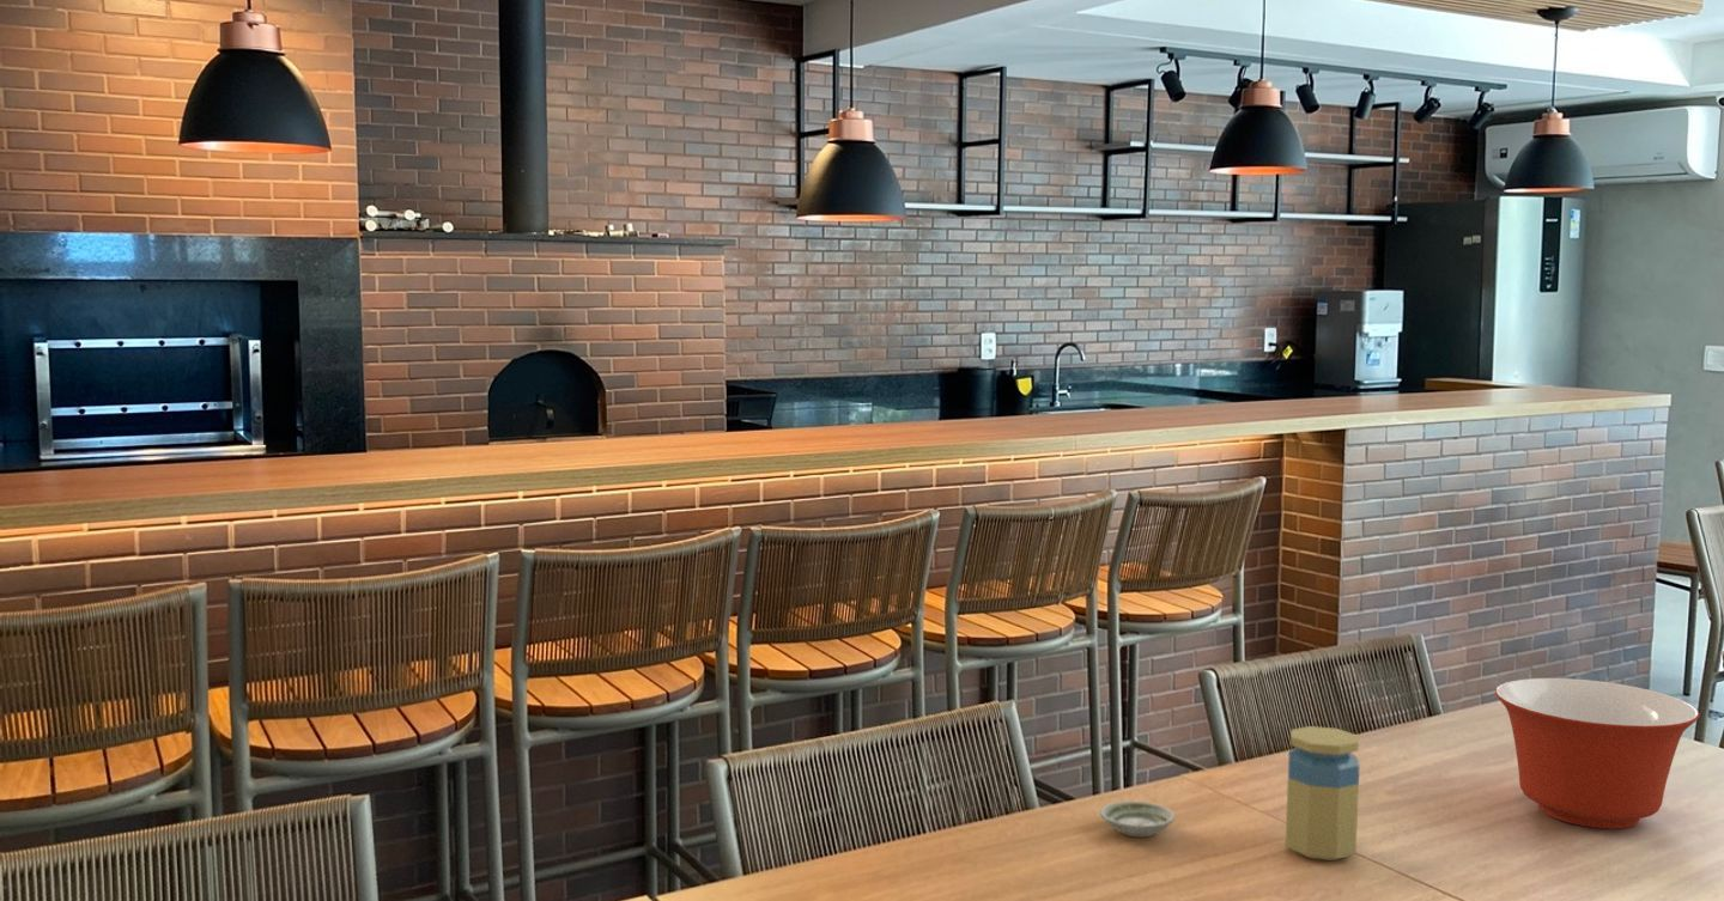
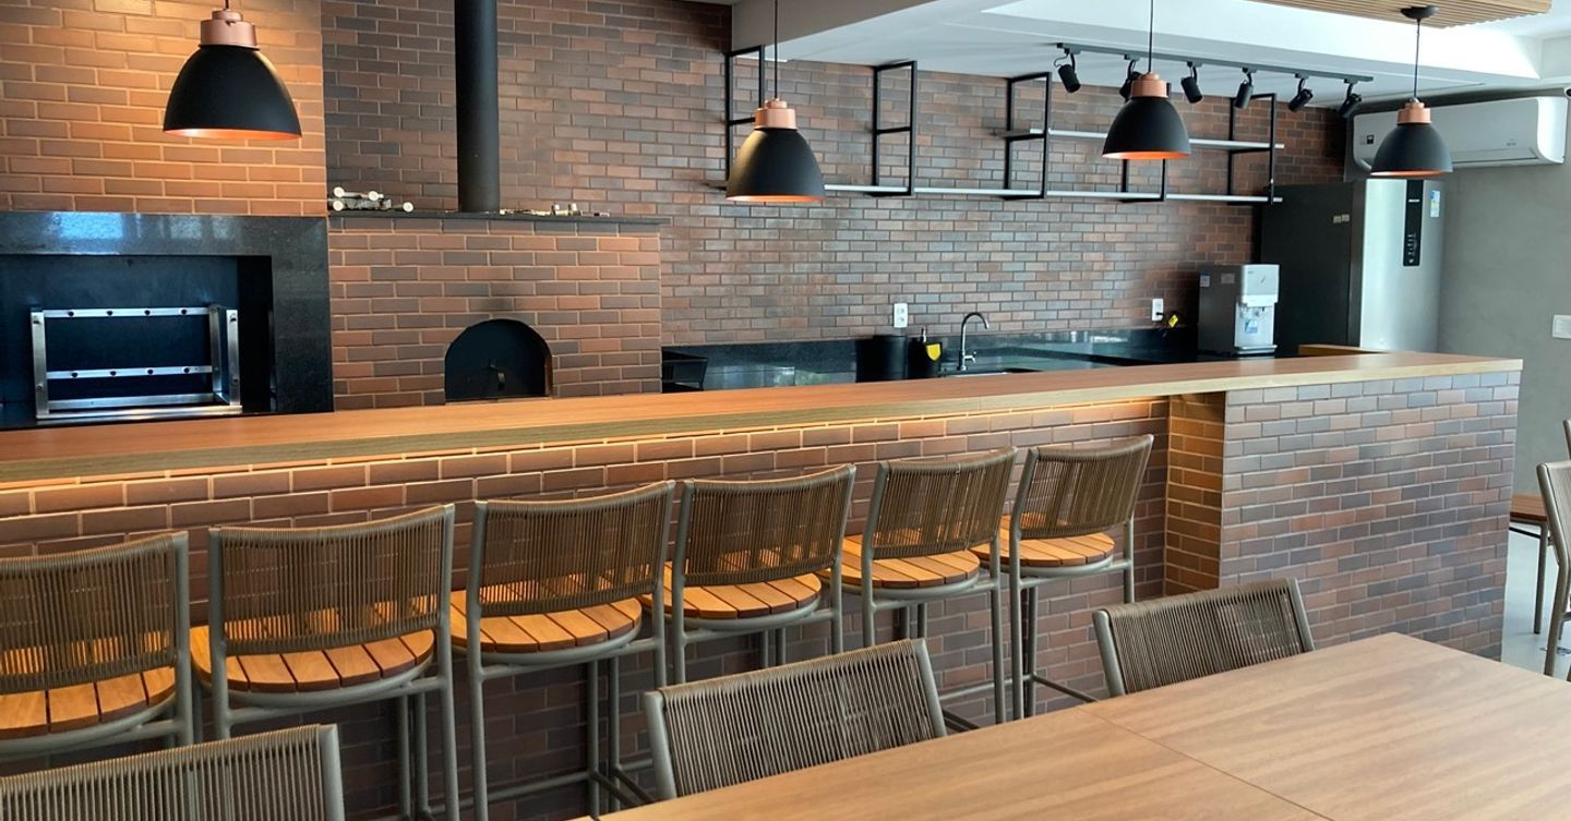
- jar (1322, 793)
- saucer (1136, 821)
- mixing bowl (1591, 756)
